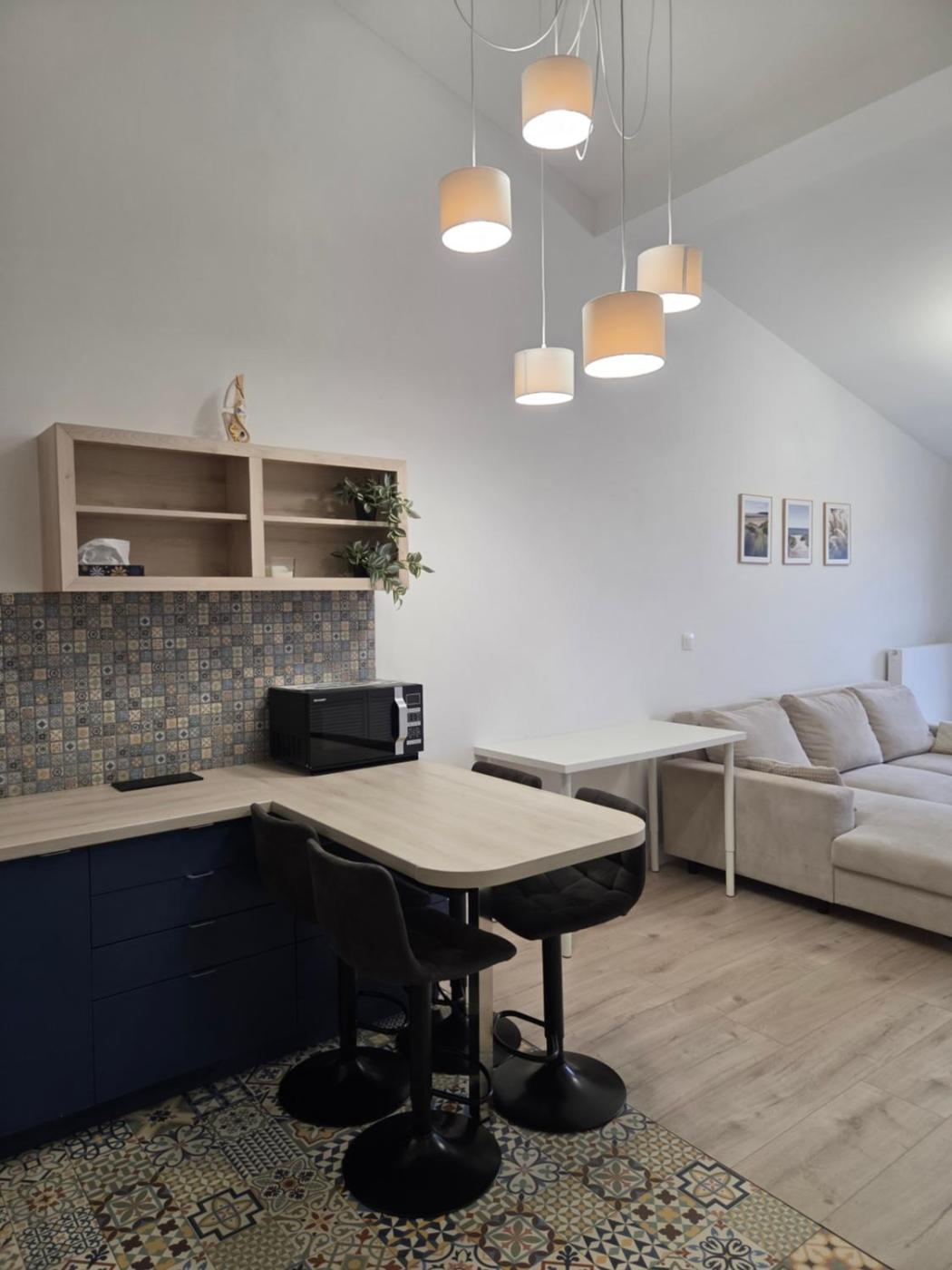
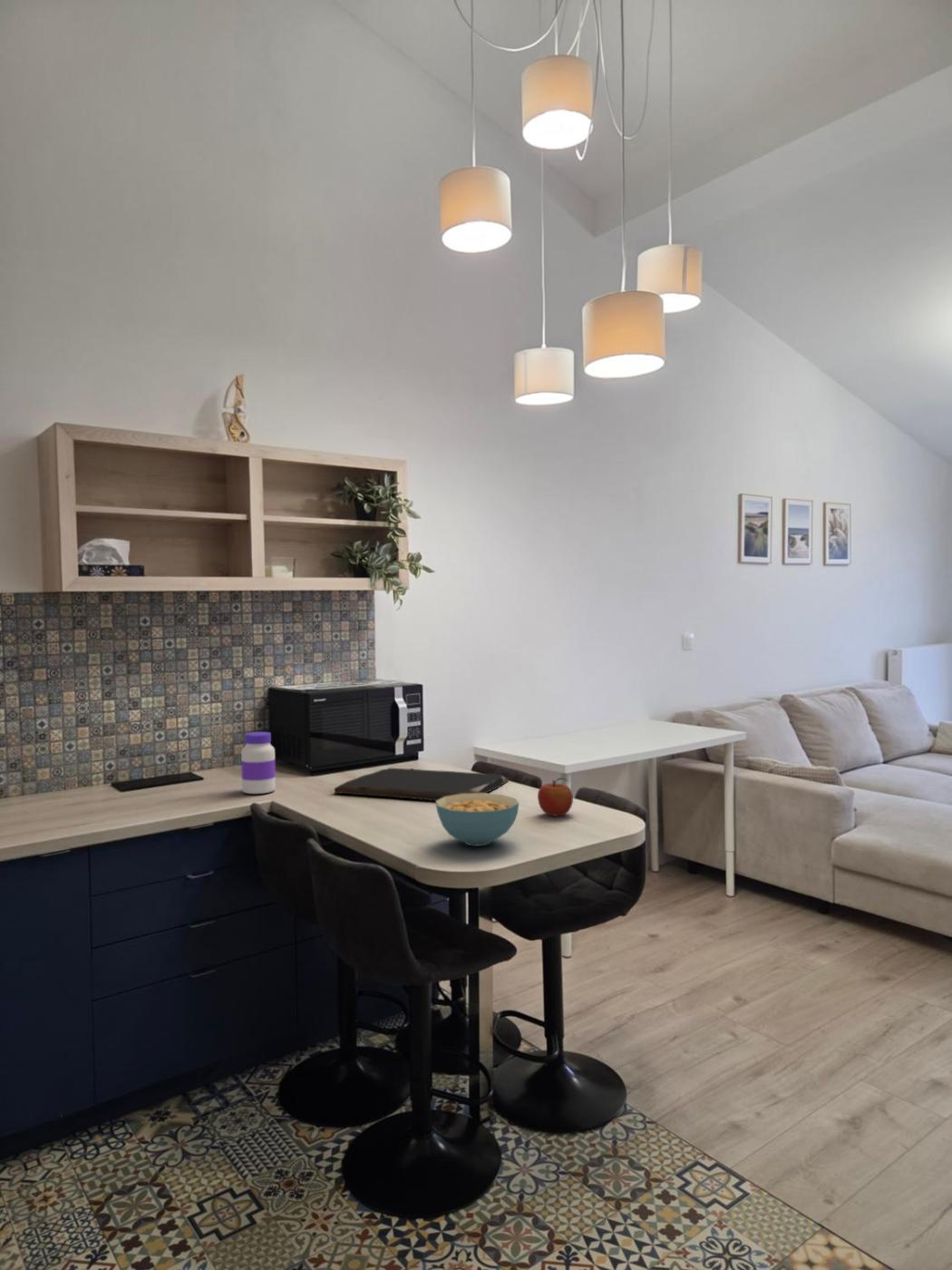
+ fruit (555, 796)
+ cereal bowl (477, 822)
+ jar (257, 762)
+ cutting board (423, 782)
